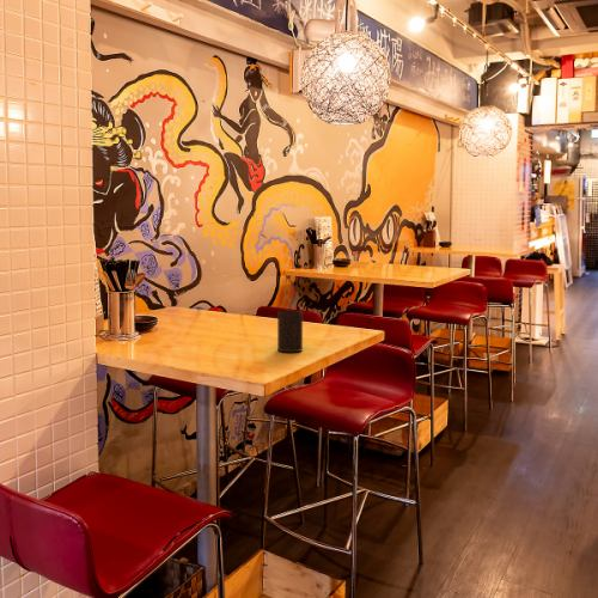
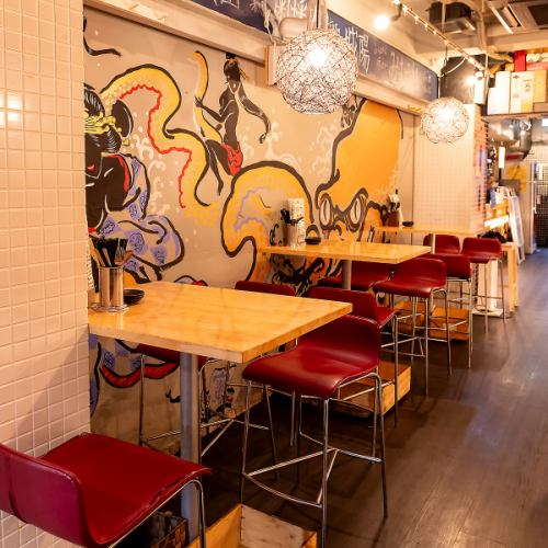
- cup (289, 330)
